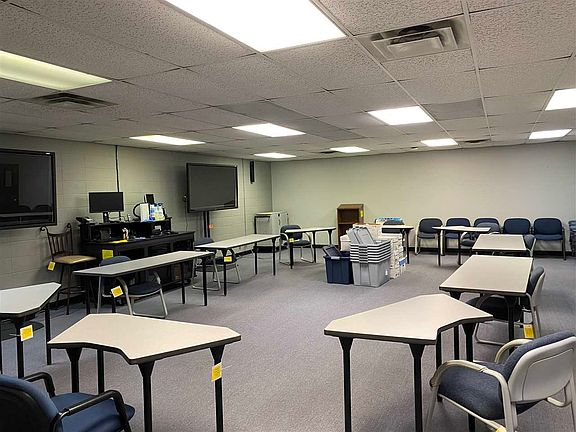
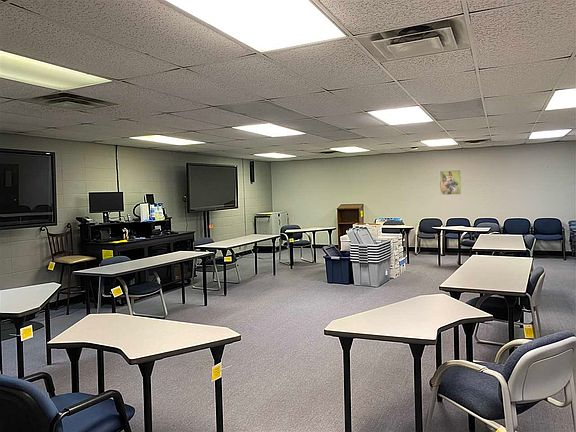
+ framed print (450, 182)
